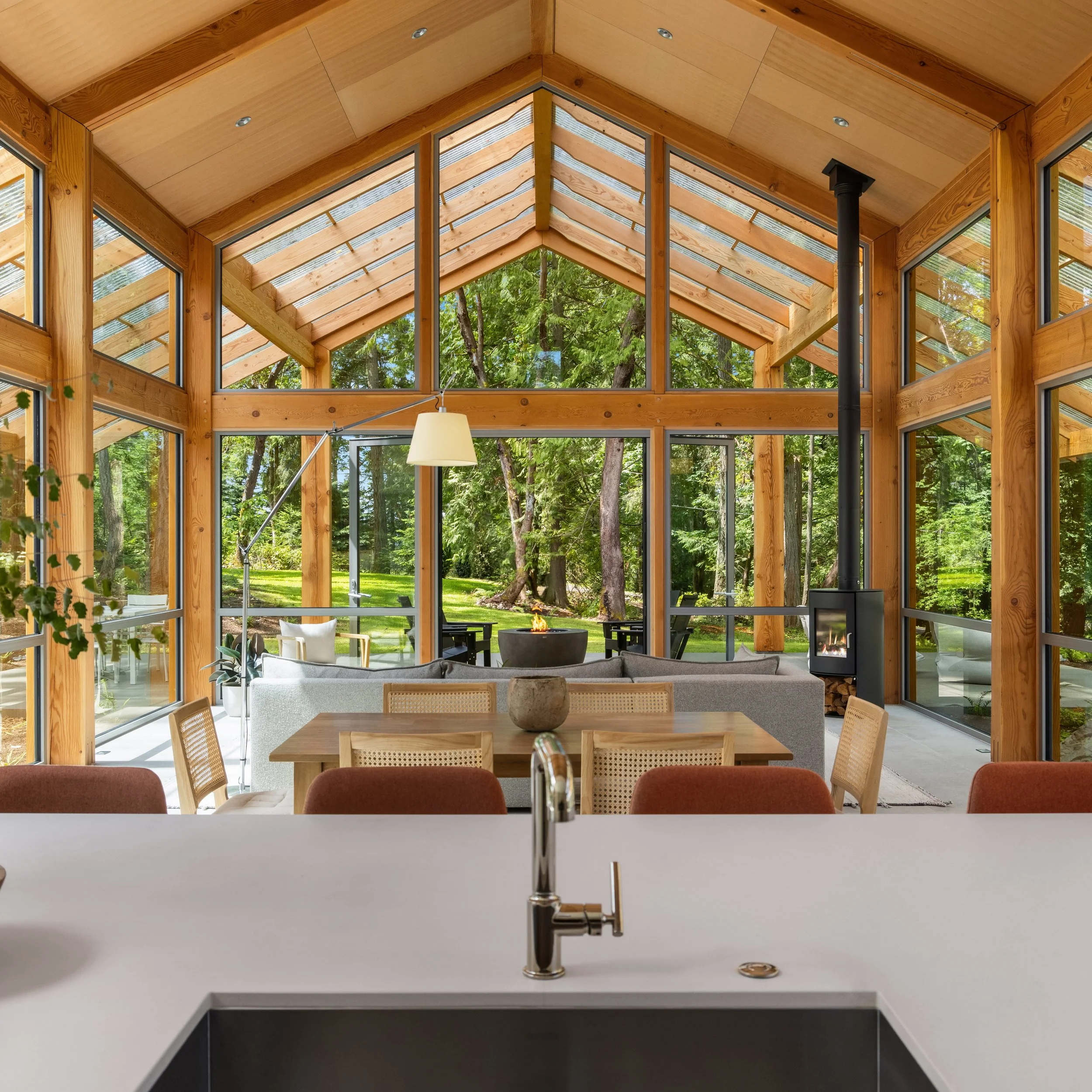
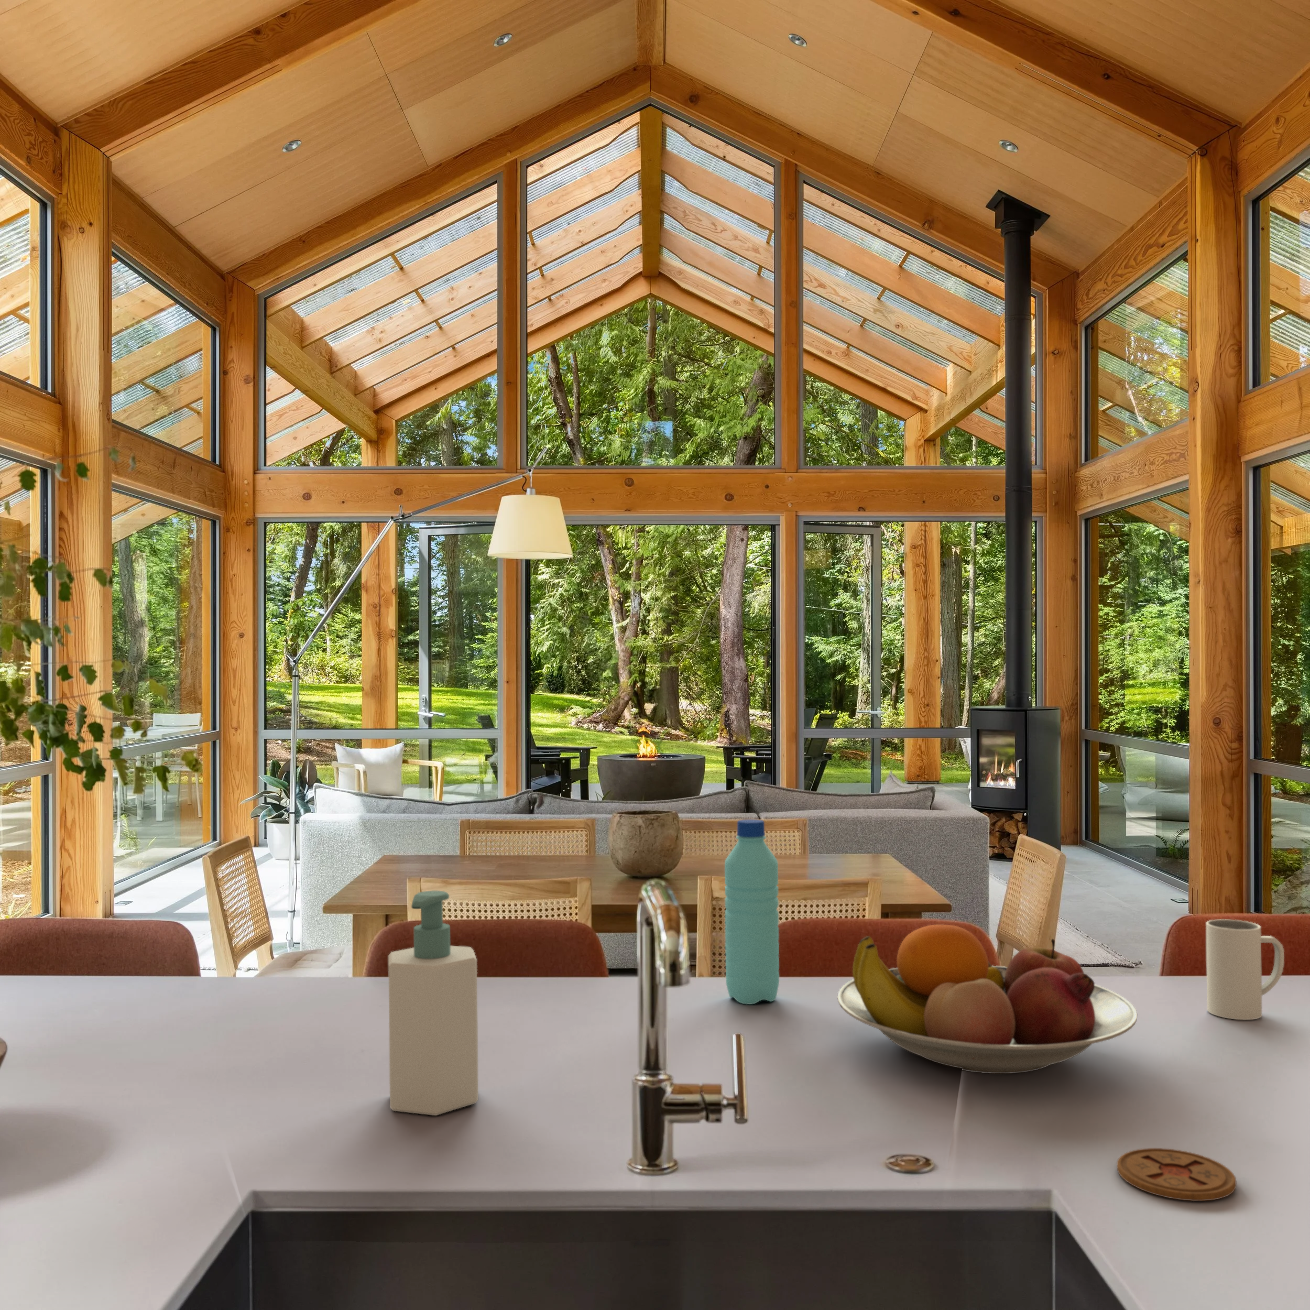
+ mug (1245, 968)
+ soap bottle (432, 996)
+ water bottle (751, 909)
+ coaster (1176, 1173)
+ fruit bowl (982, 988)
